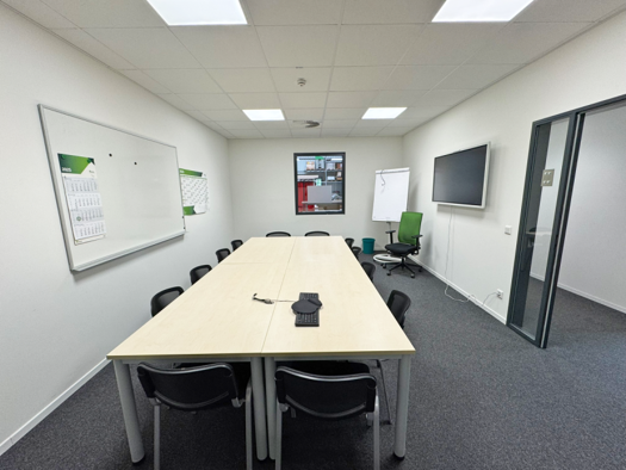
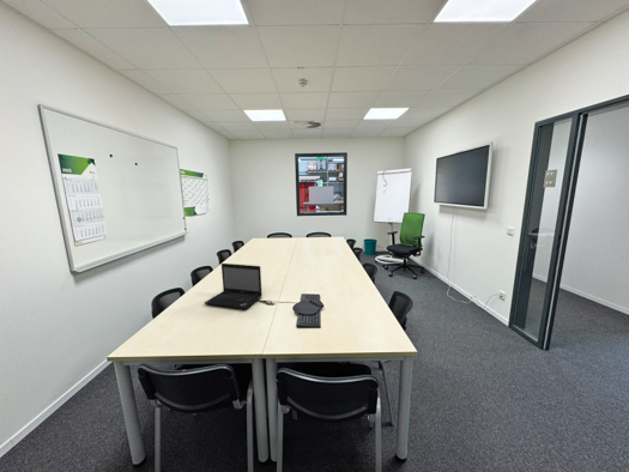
+ laptop (232, 285)
